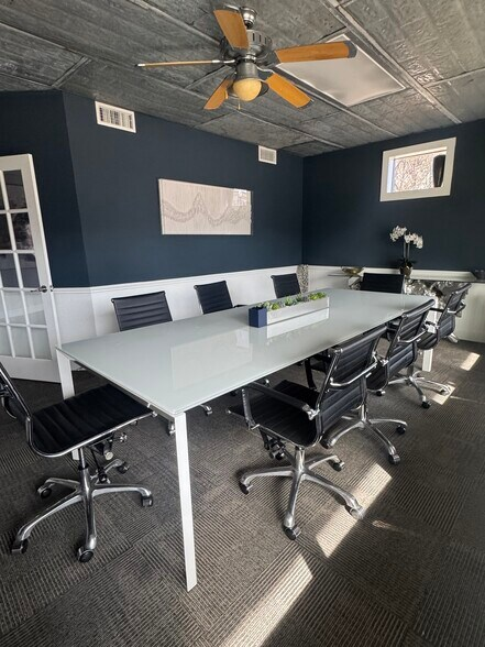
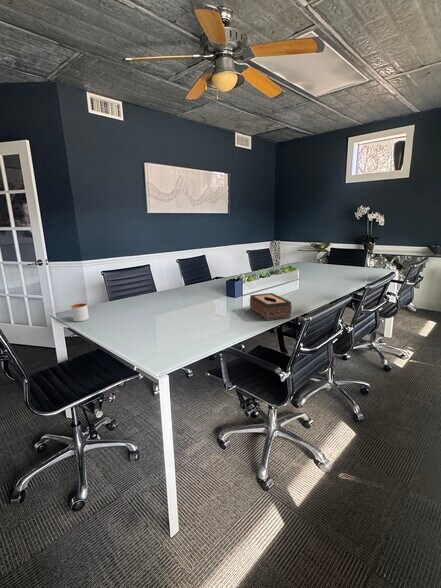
+ tissue box (269, 305)
+ mug (80, 311)
